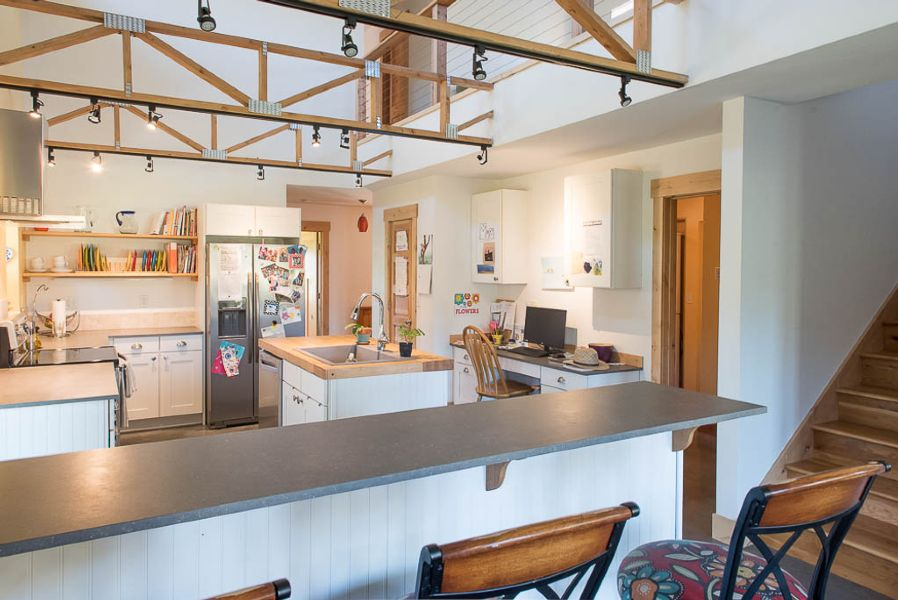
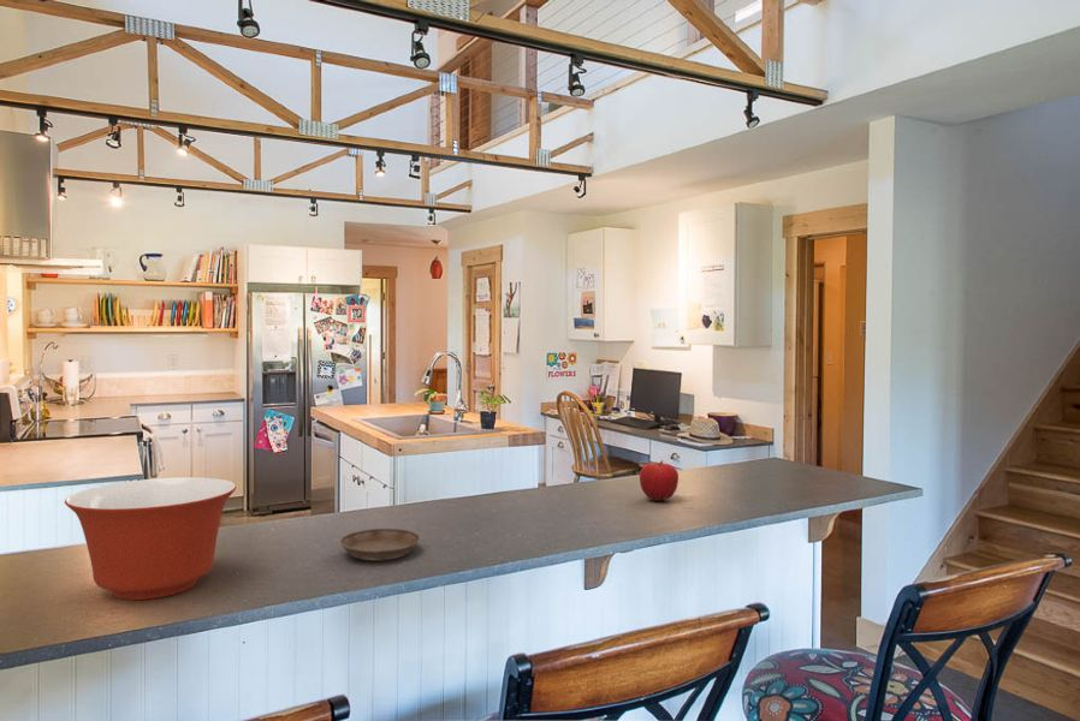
+ saucer (380, 544)
+ mixing bowl (154, 538)
+ fruit (658, 479)
